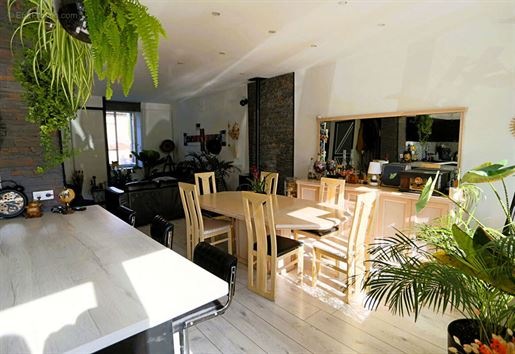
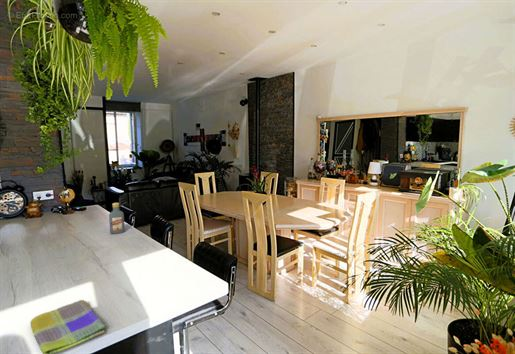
+ vodka (116, 217)
+ dish towel (67, 324)
